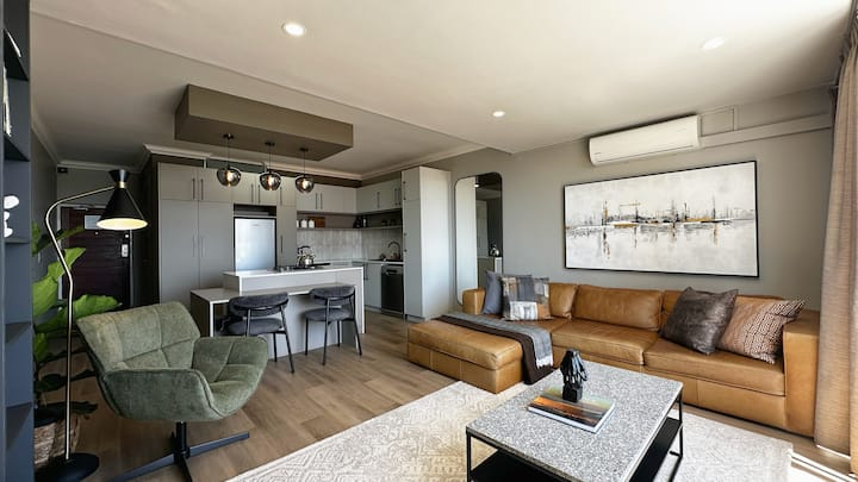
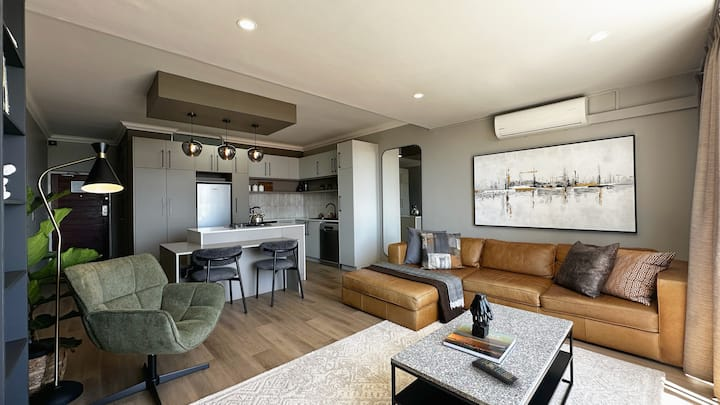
+ remote control (493, 369)
